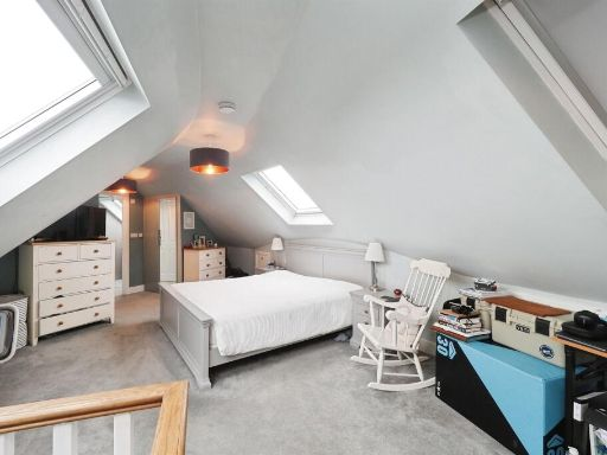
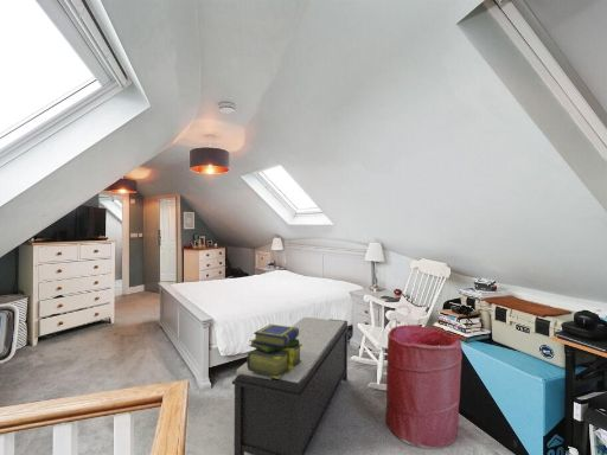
+ laundry hamper (422, 378)
+ stack of books (275, 346)
+ bench (302, 376)
